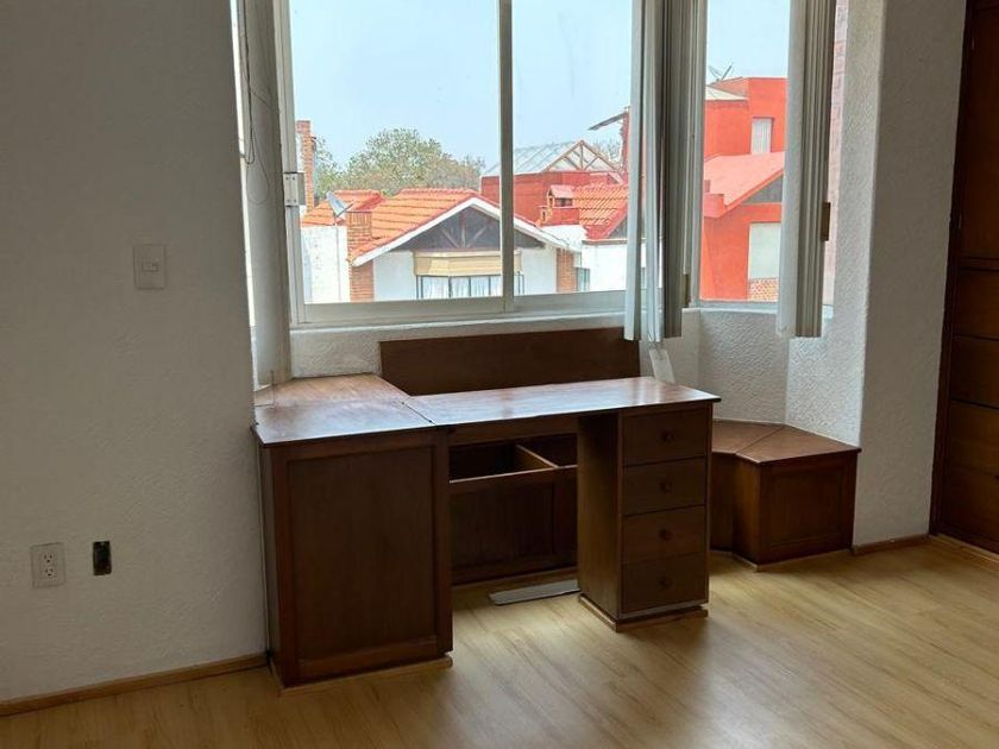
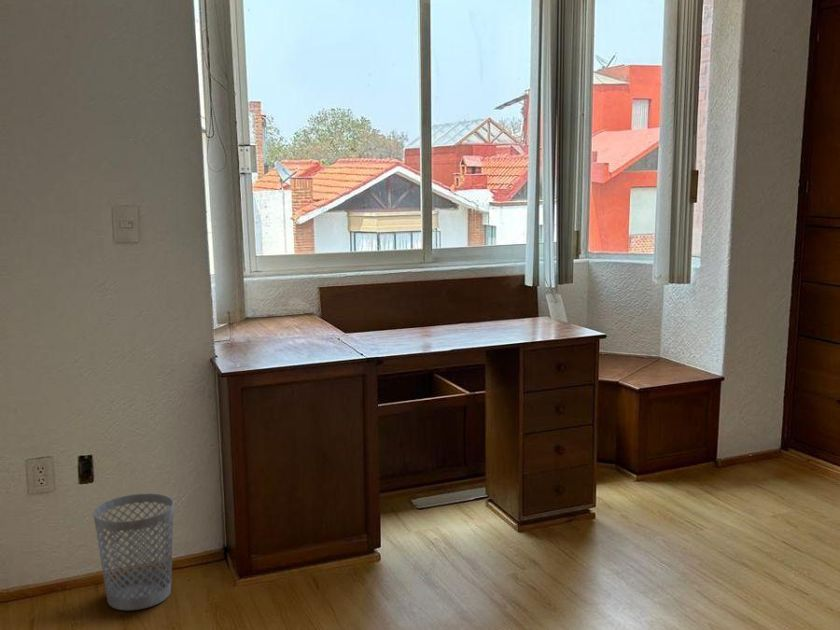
+ wastebasket (137, 552)
